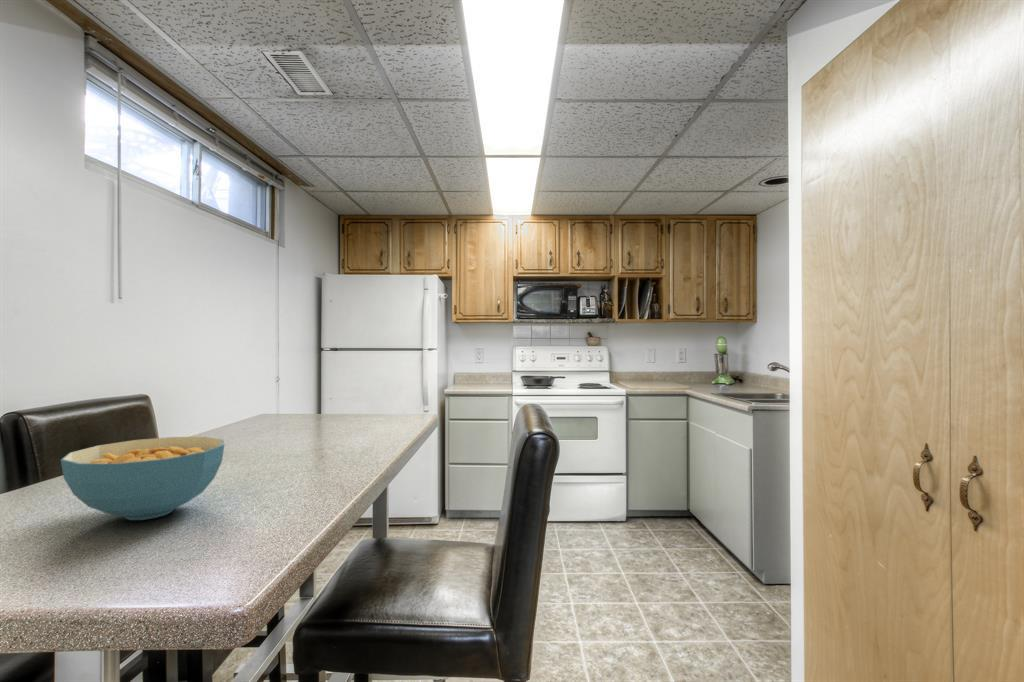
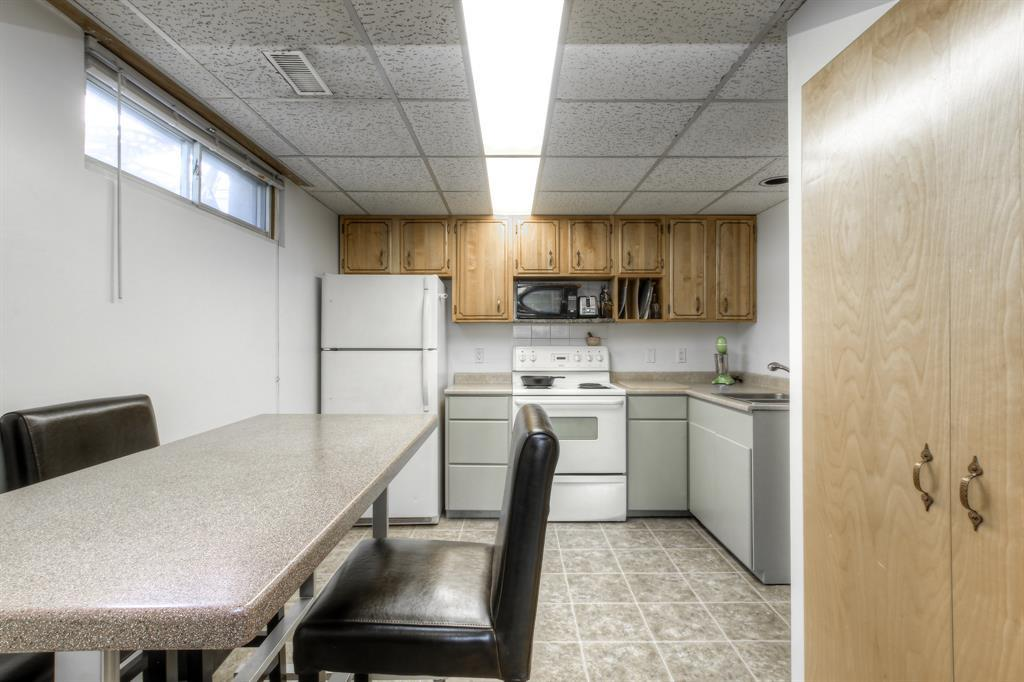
- cereal bowl (149, 480)
